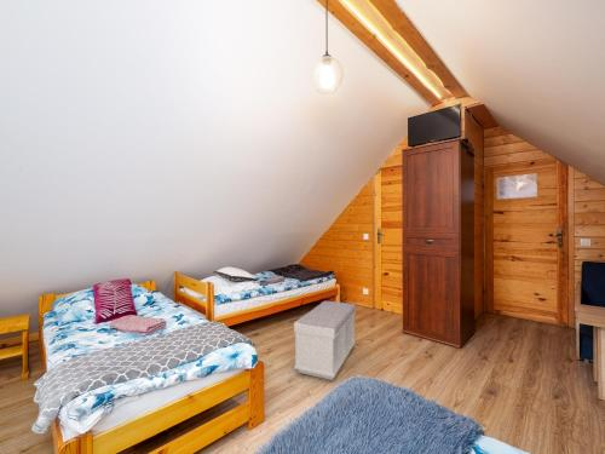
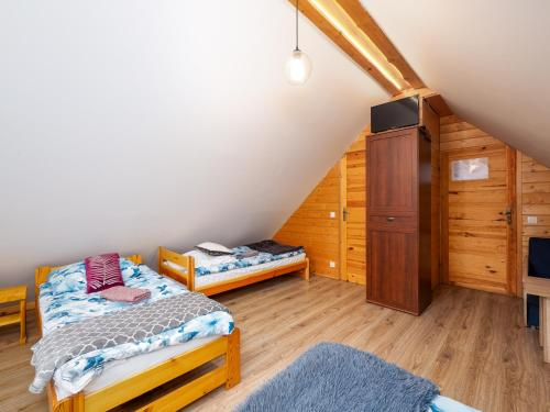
- bench (328, 334)
